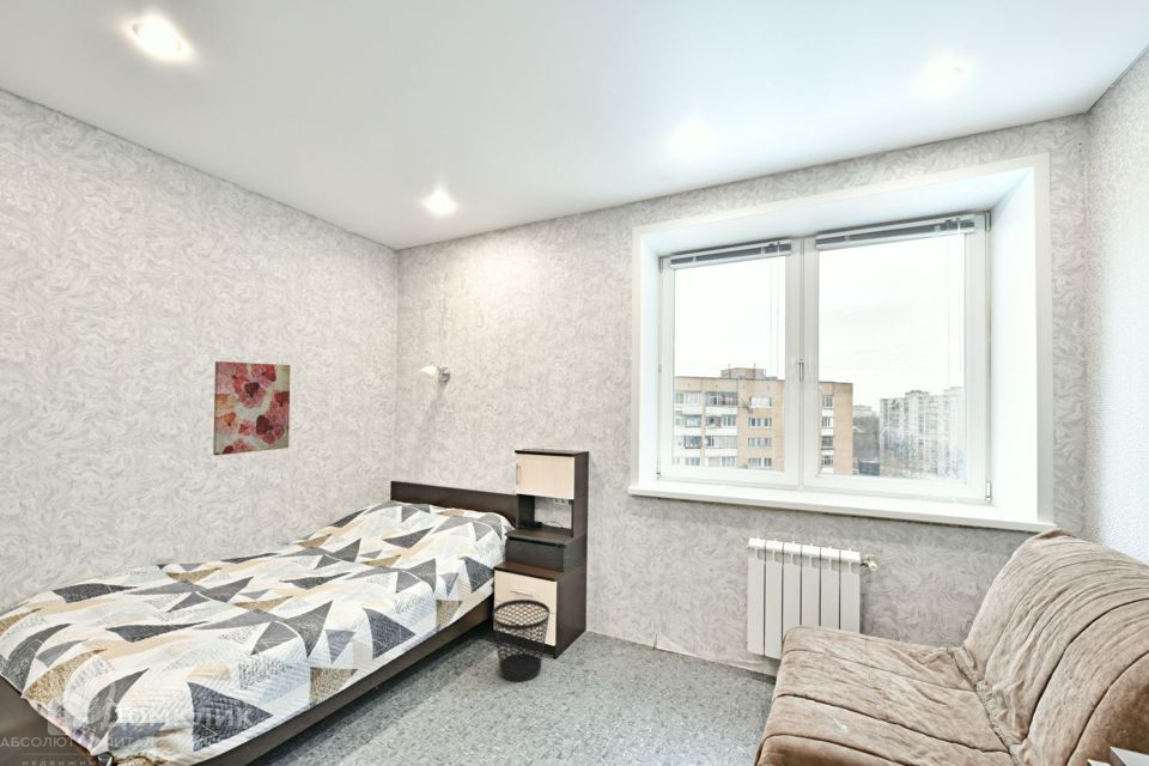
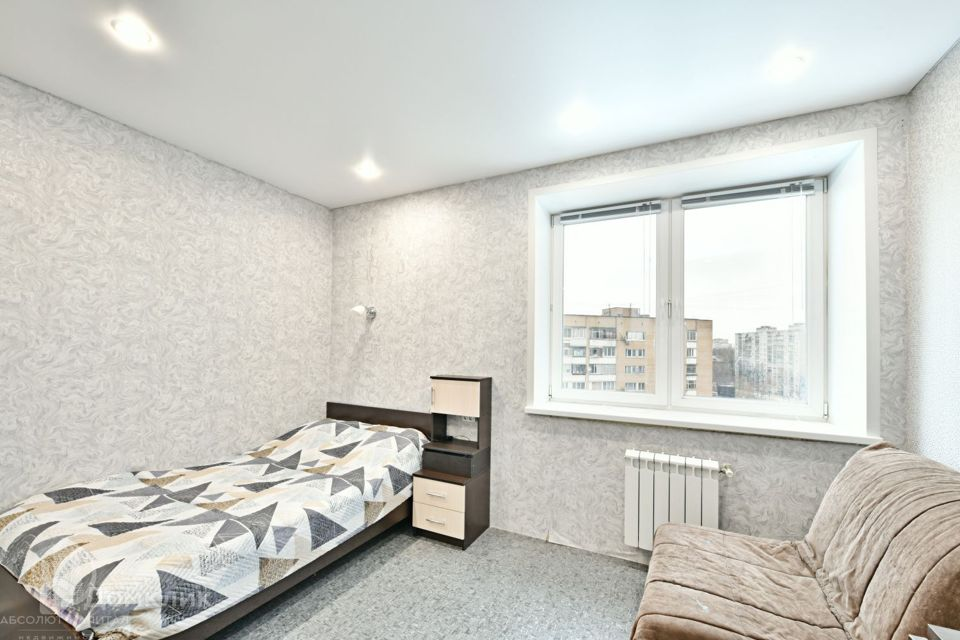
- wastebasket (521, 640)
- wall art (254, 407)
